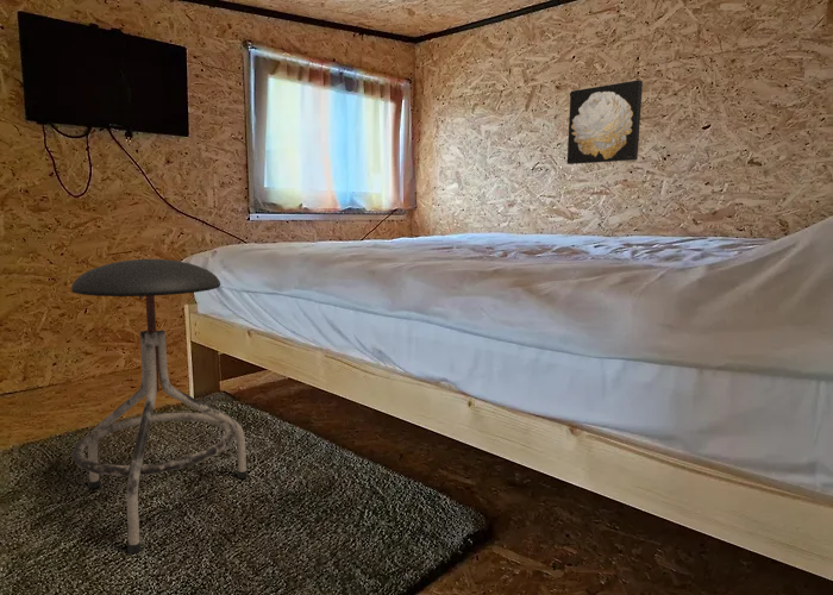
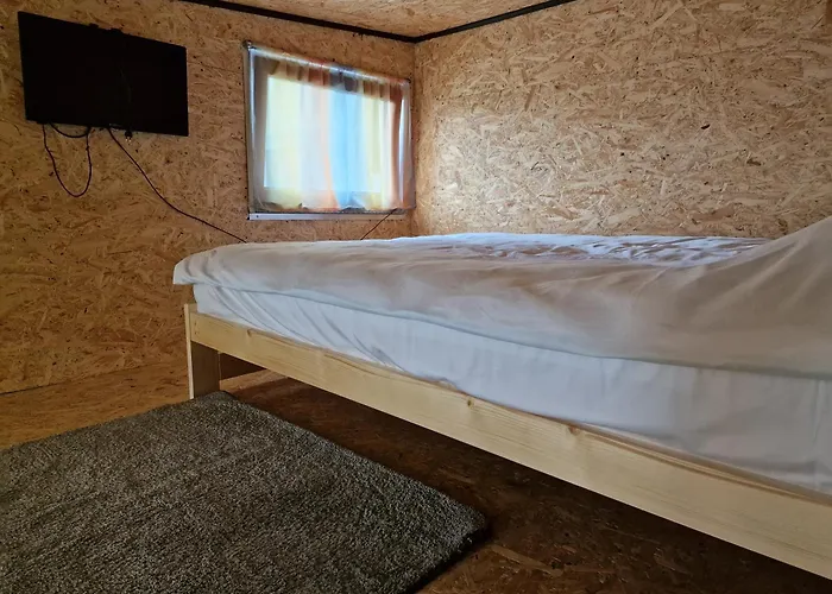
- wall art (602, 124)
- stool (164, 381)
